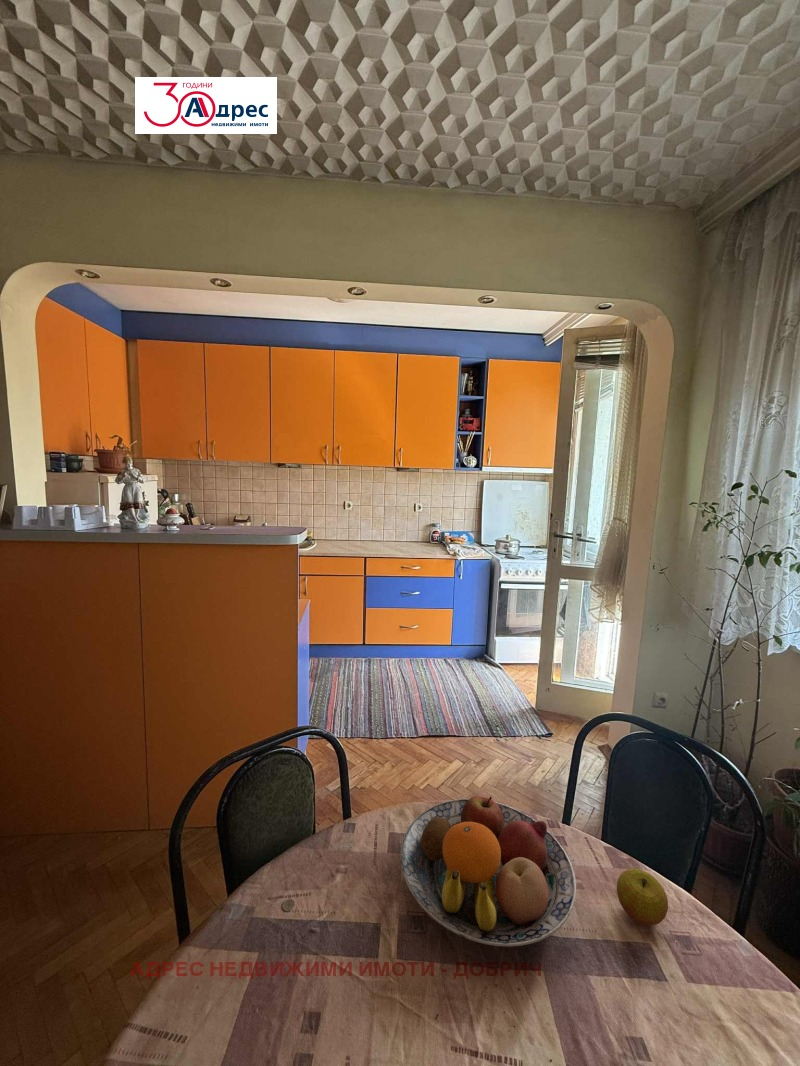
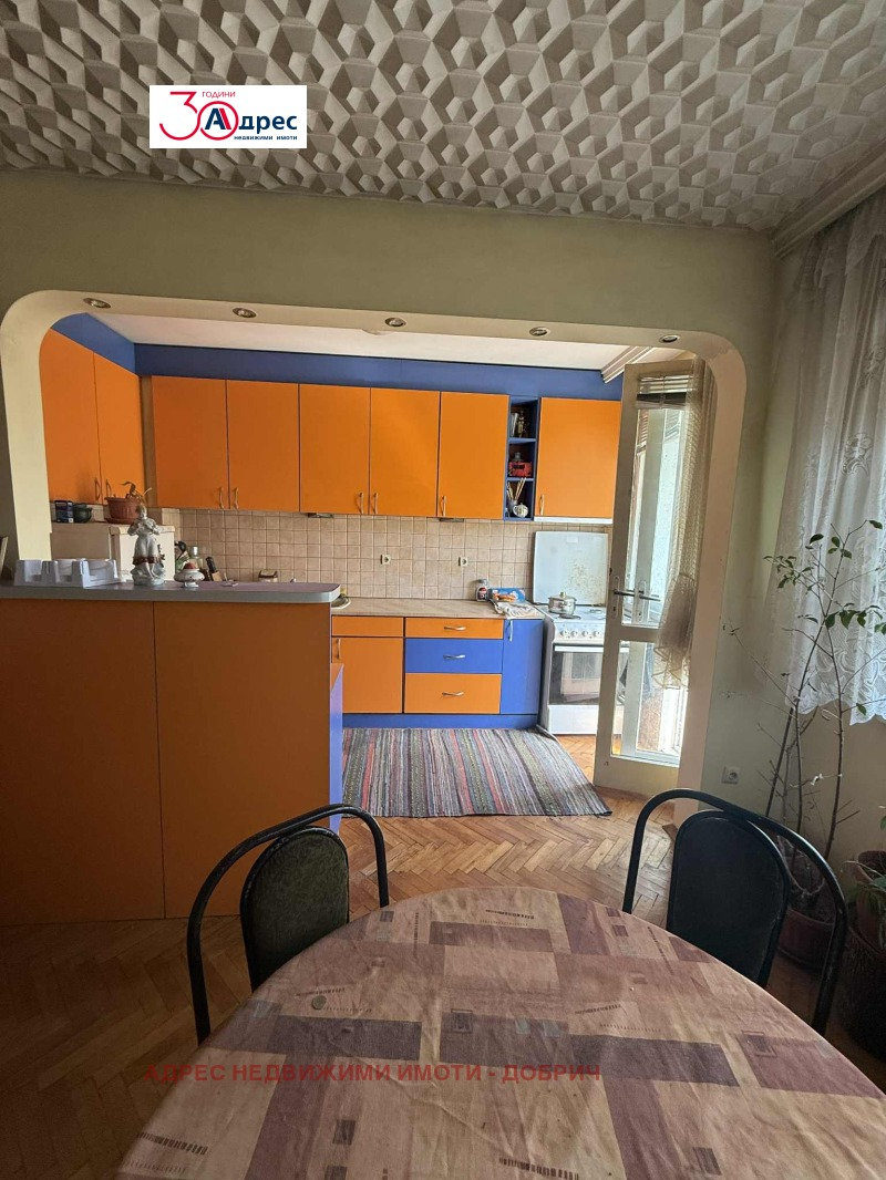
- fruit bowl (485, 852)
- apple (641, 896)
